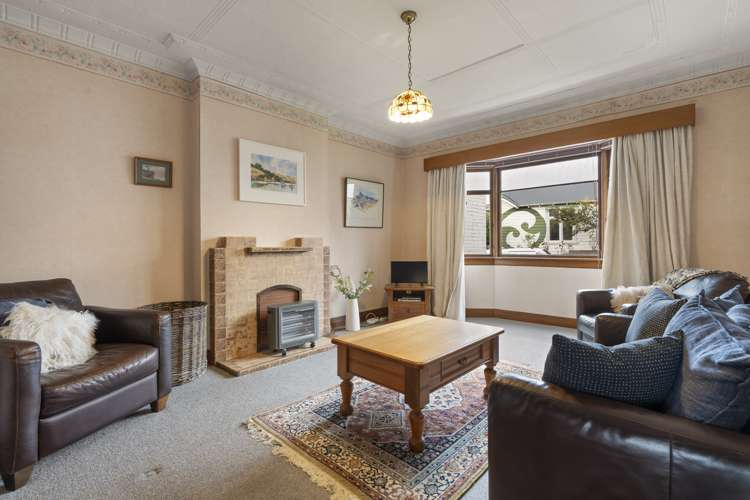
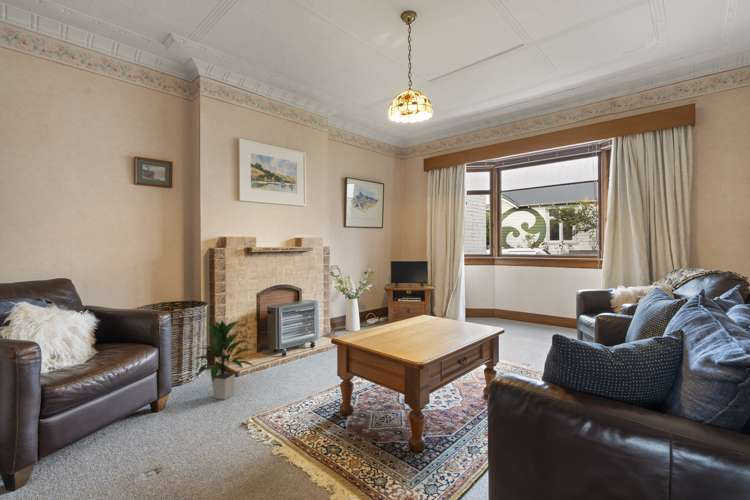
+ indoor plant (222, 356)
